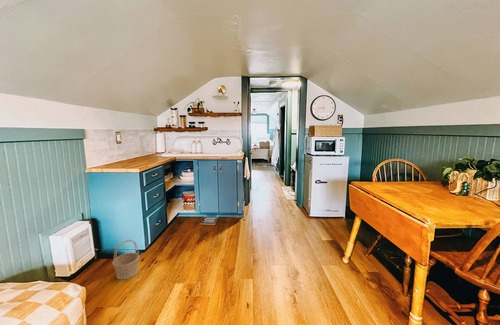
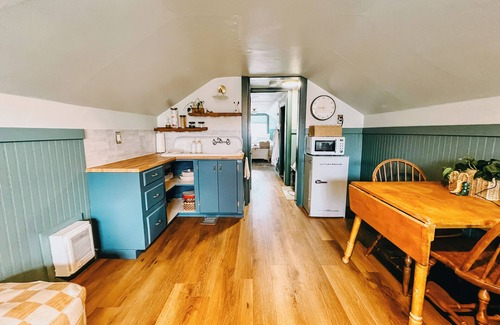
- basket (126, 257)
